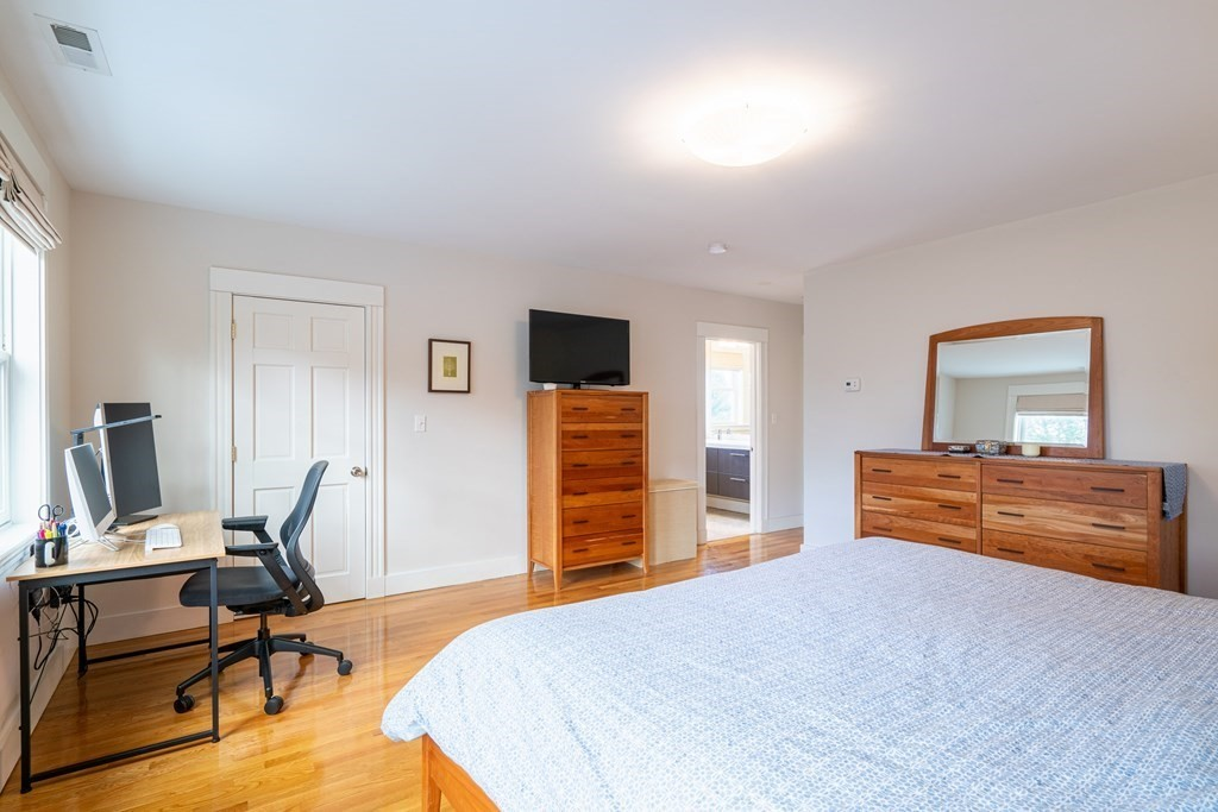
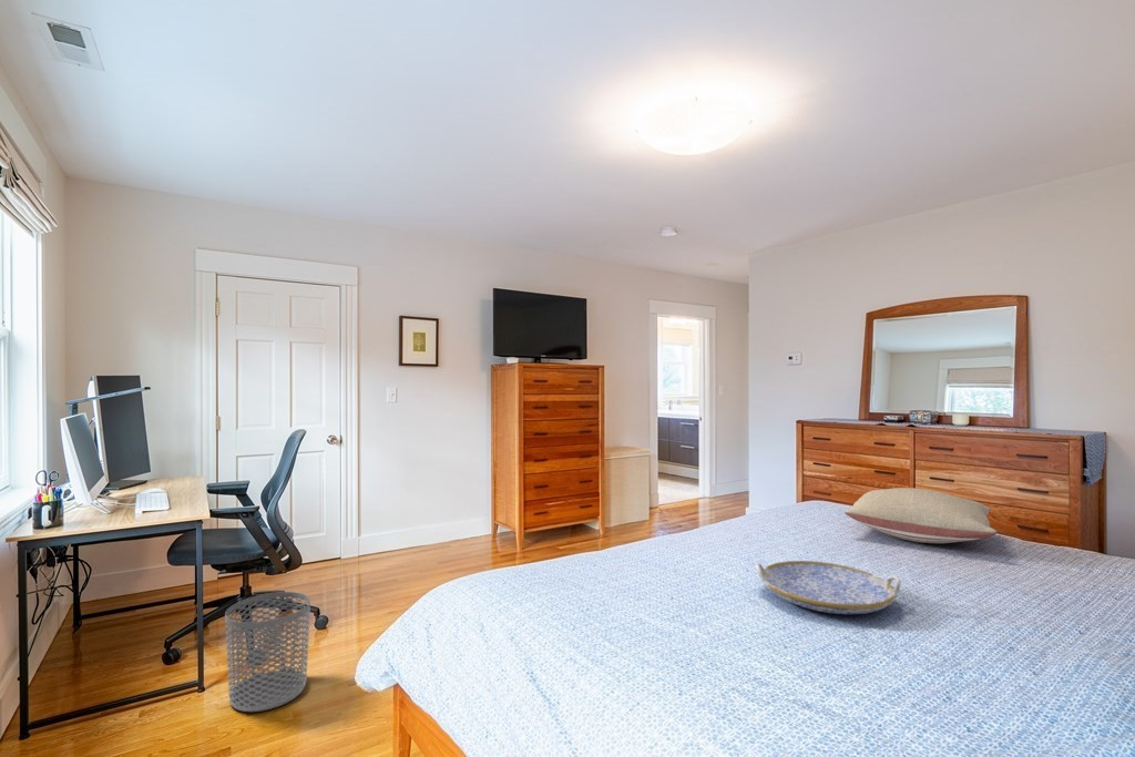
+ pillow (920, 512)
+ serving tray (825, 583)
+ waste bin (268, 649)
